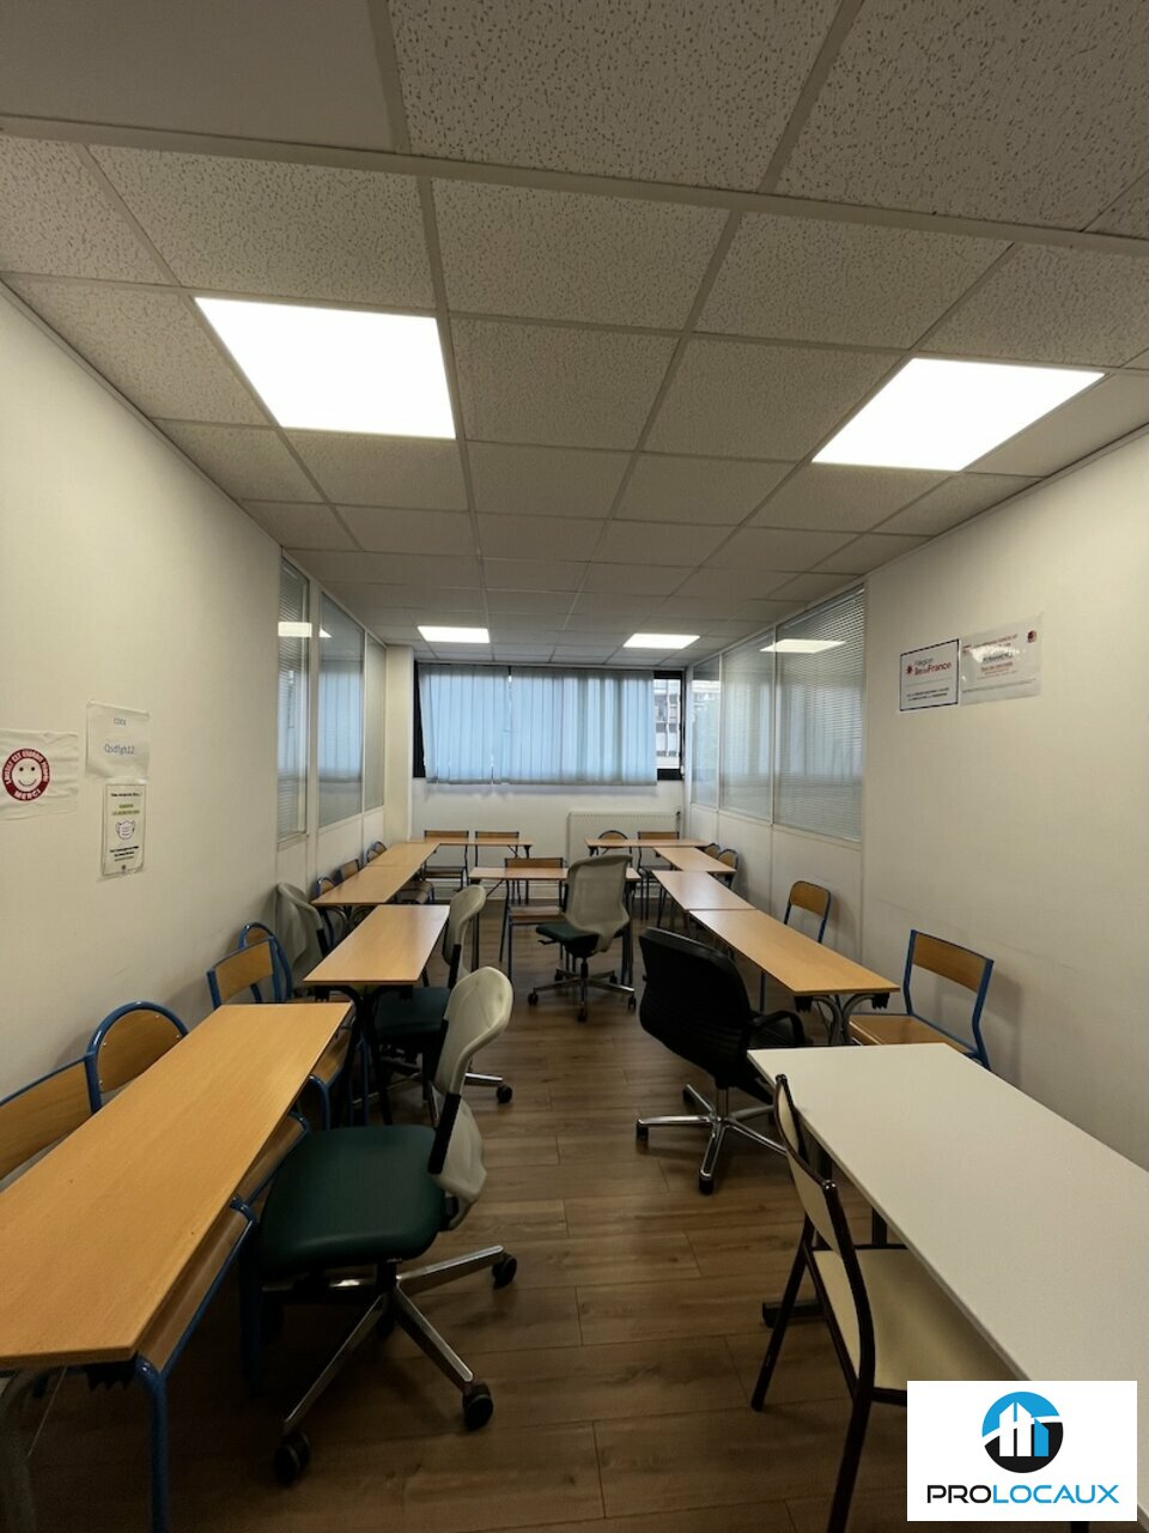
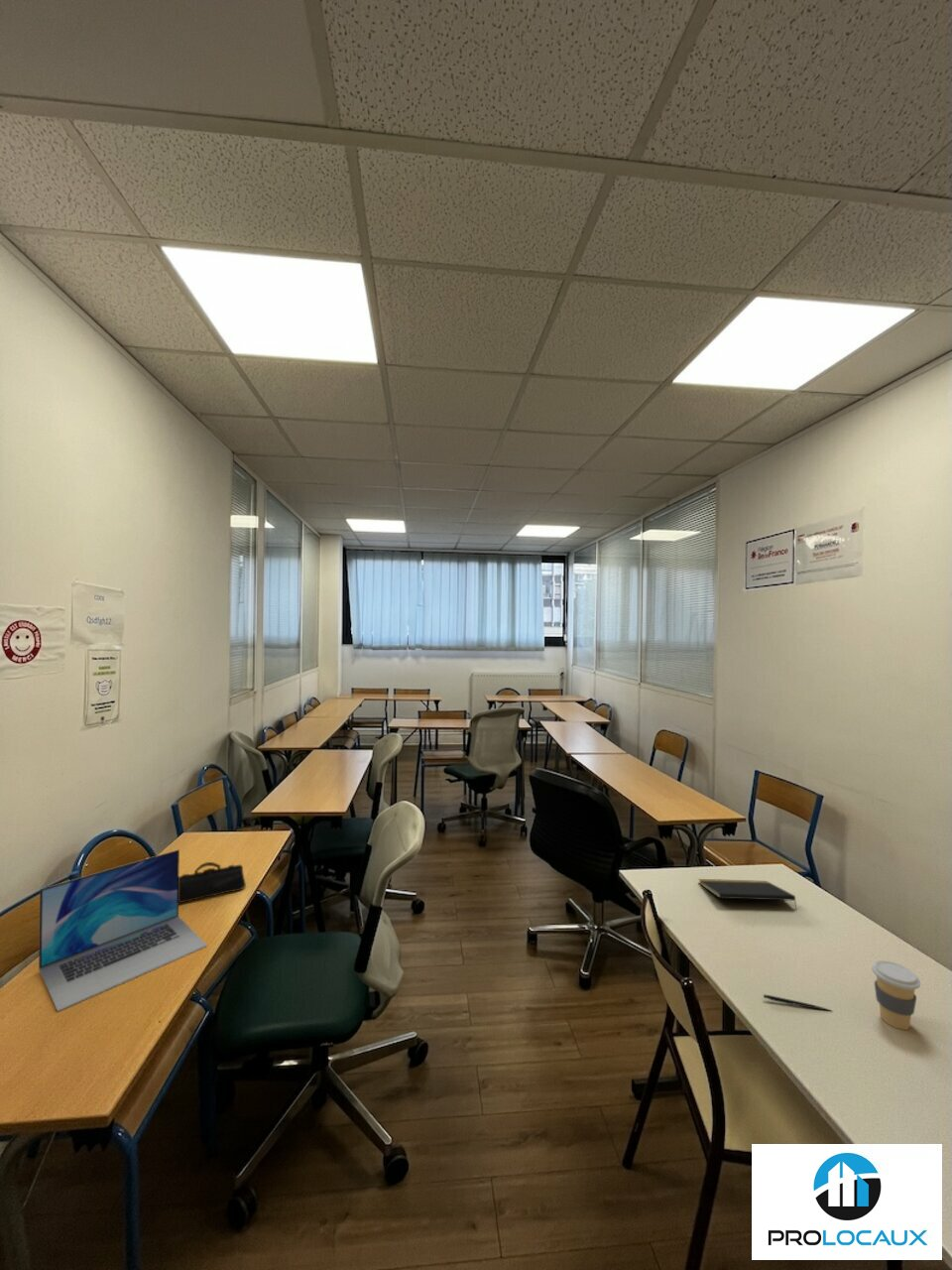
+ coffee cup (894, 995)
+ pencil case (208, 877)
+ laptop (127, 919)
+ notepad (744, 889)
+ pen (797, 1003)
